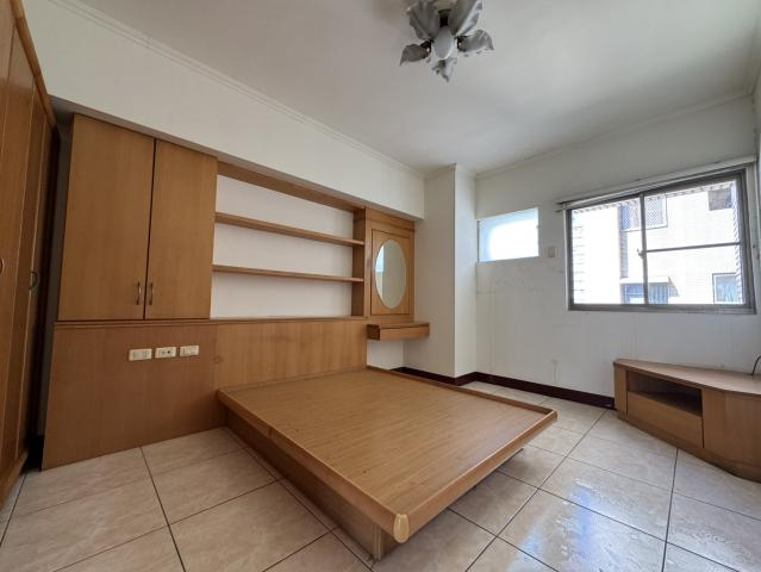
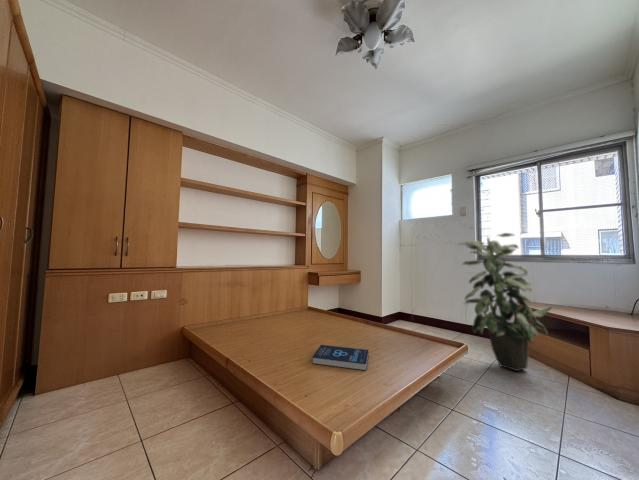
+ indoor plant (500, 298)
+ book (341, 356)
